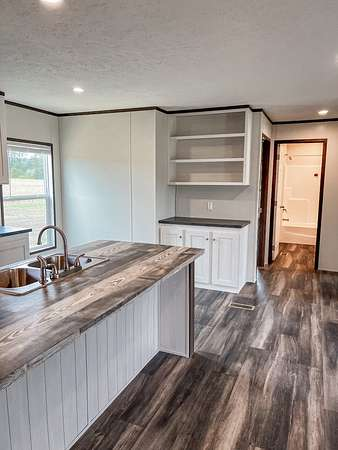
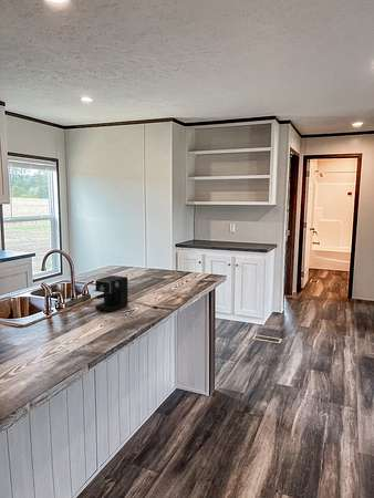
+ coffee maker (125, 293)
